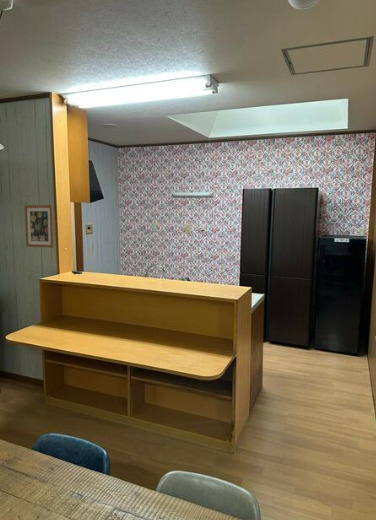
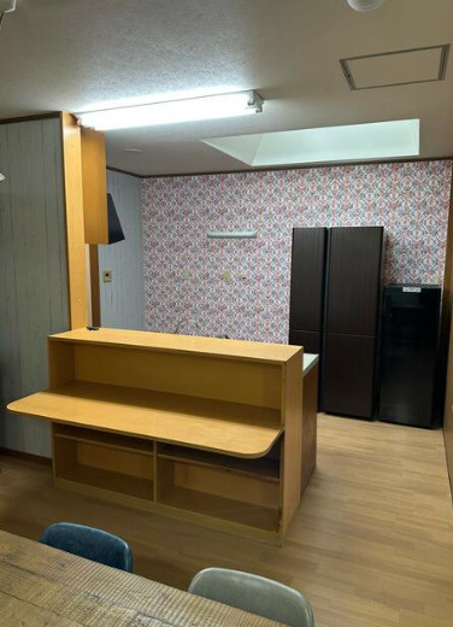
- wall art (39, 226)
